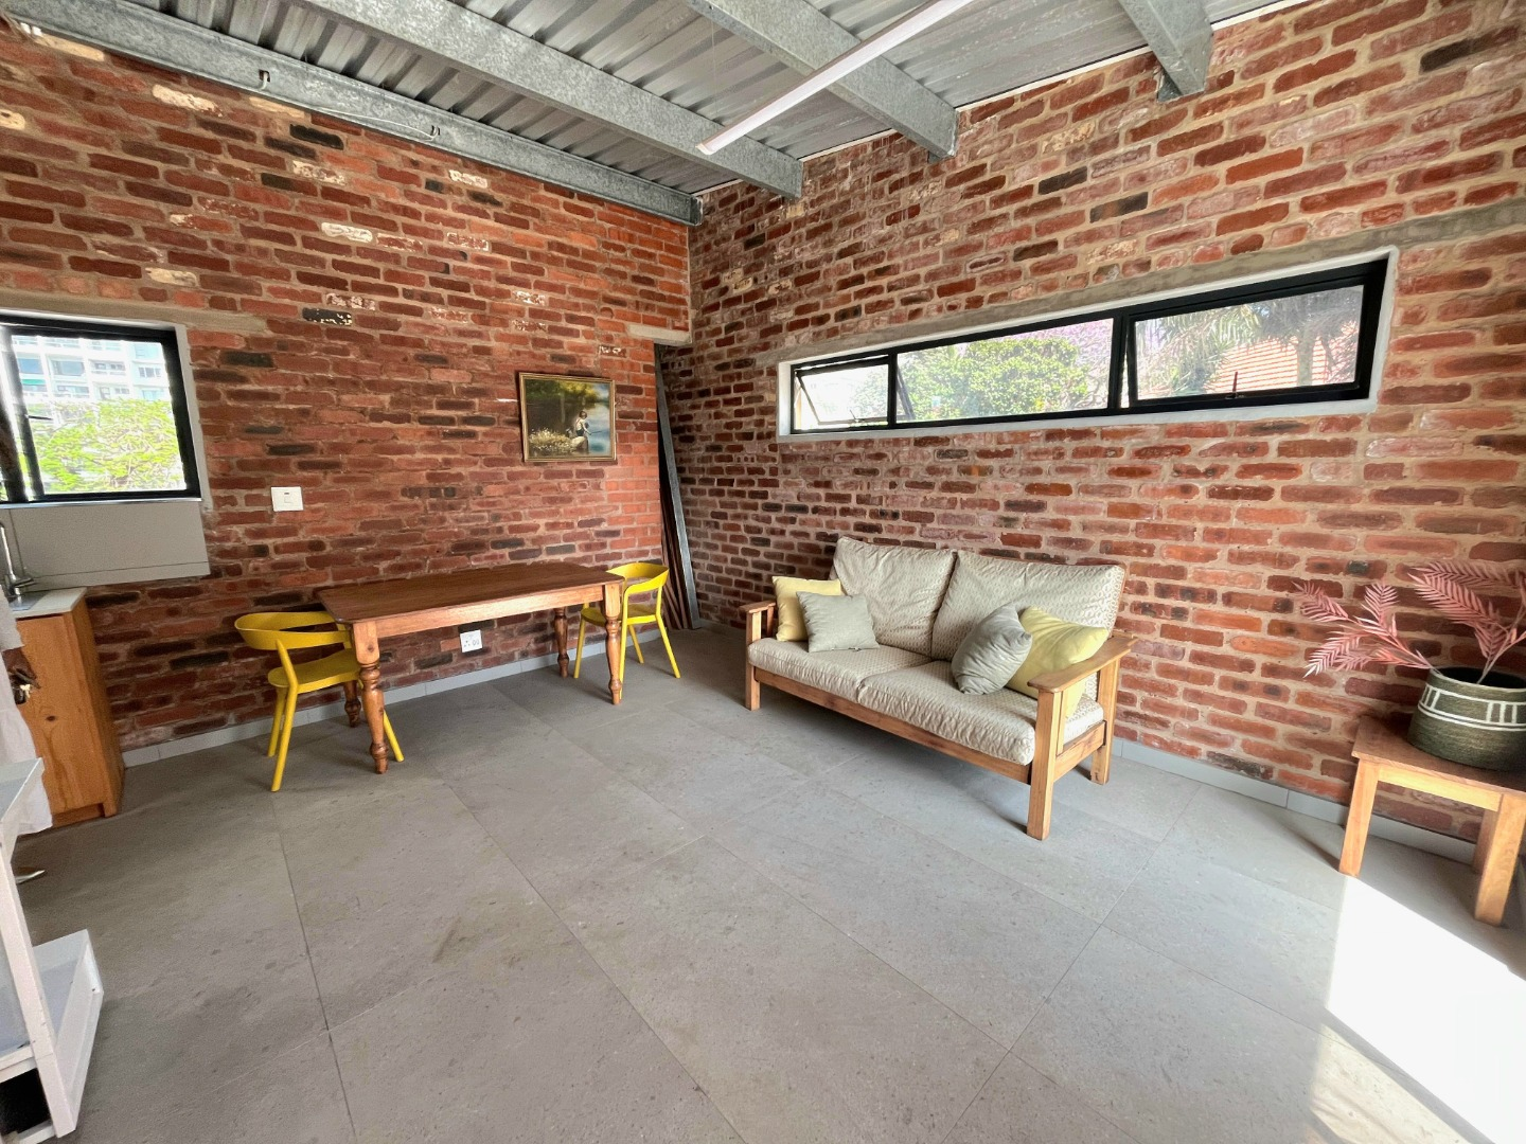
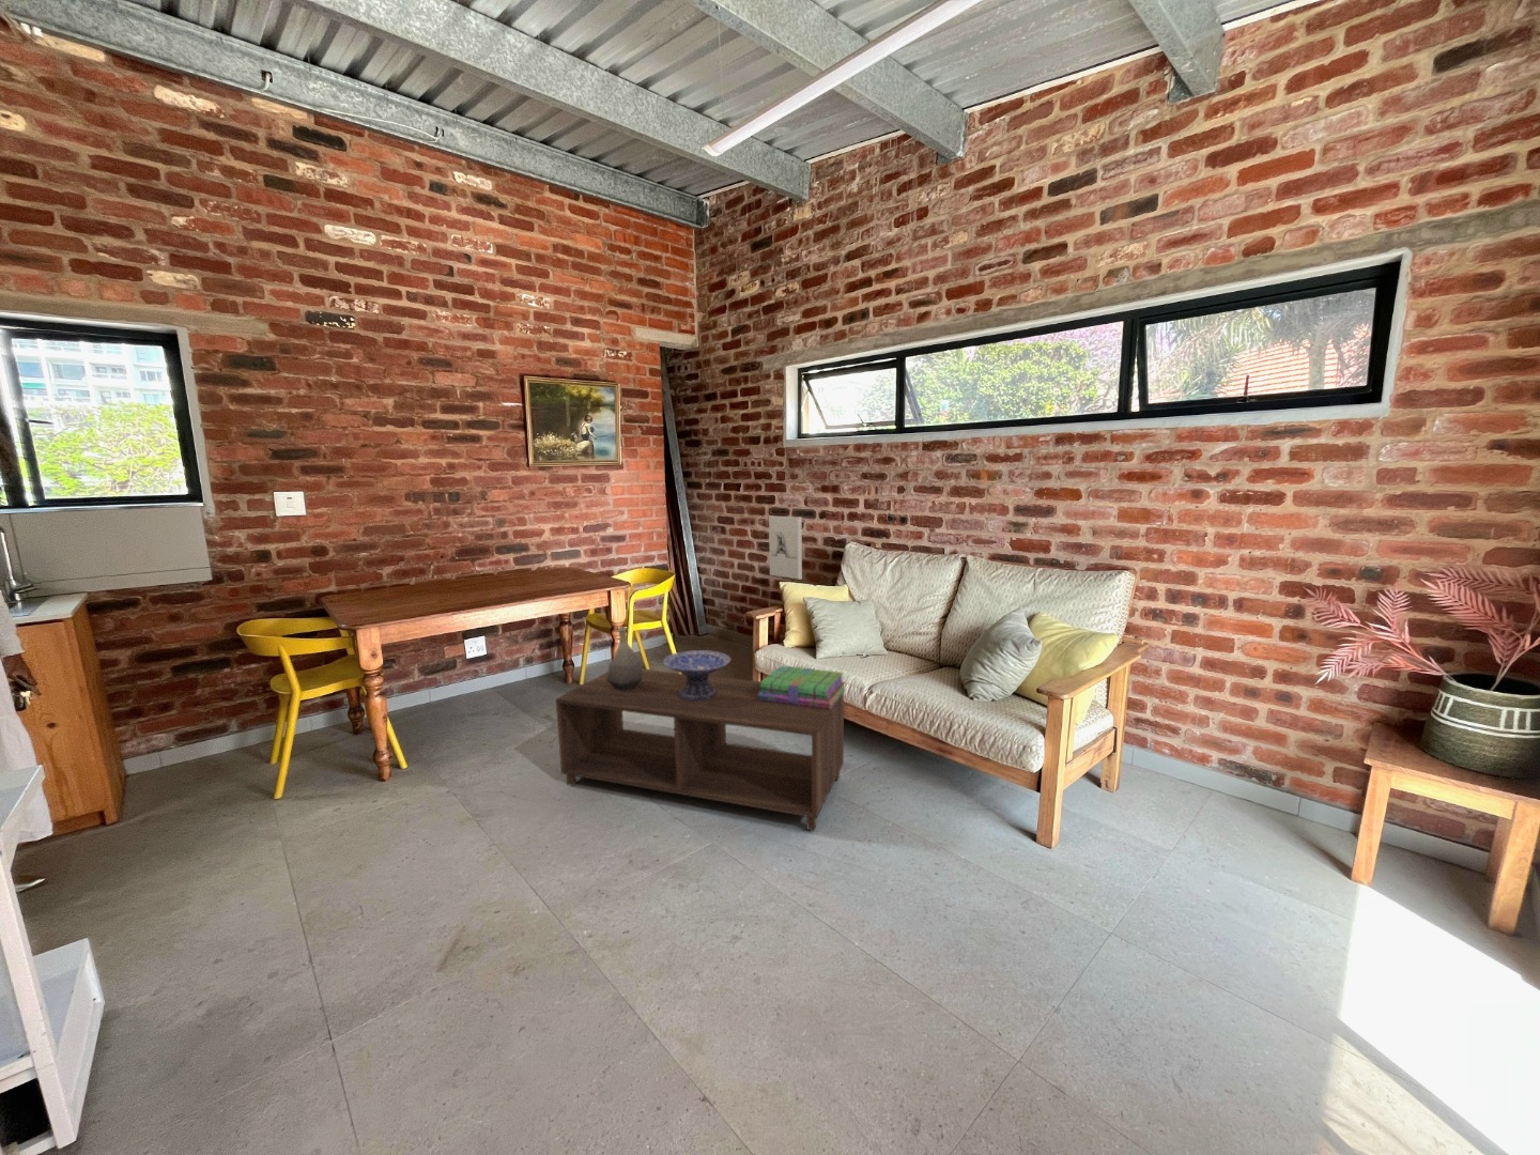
+ coffee table (702, 738)
+ decorative bowl (697, 676)
+ stack of books (802, 685)
+ wall sculpture (785, 546)
+ vase (624, 656)
